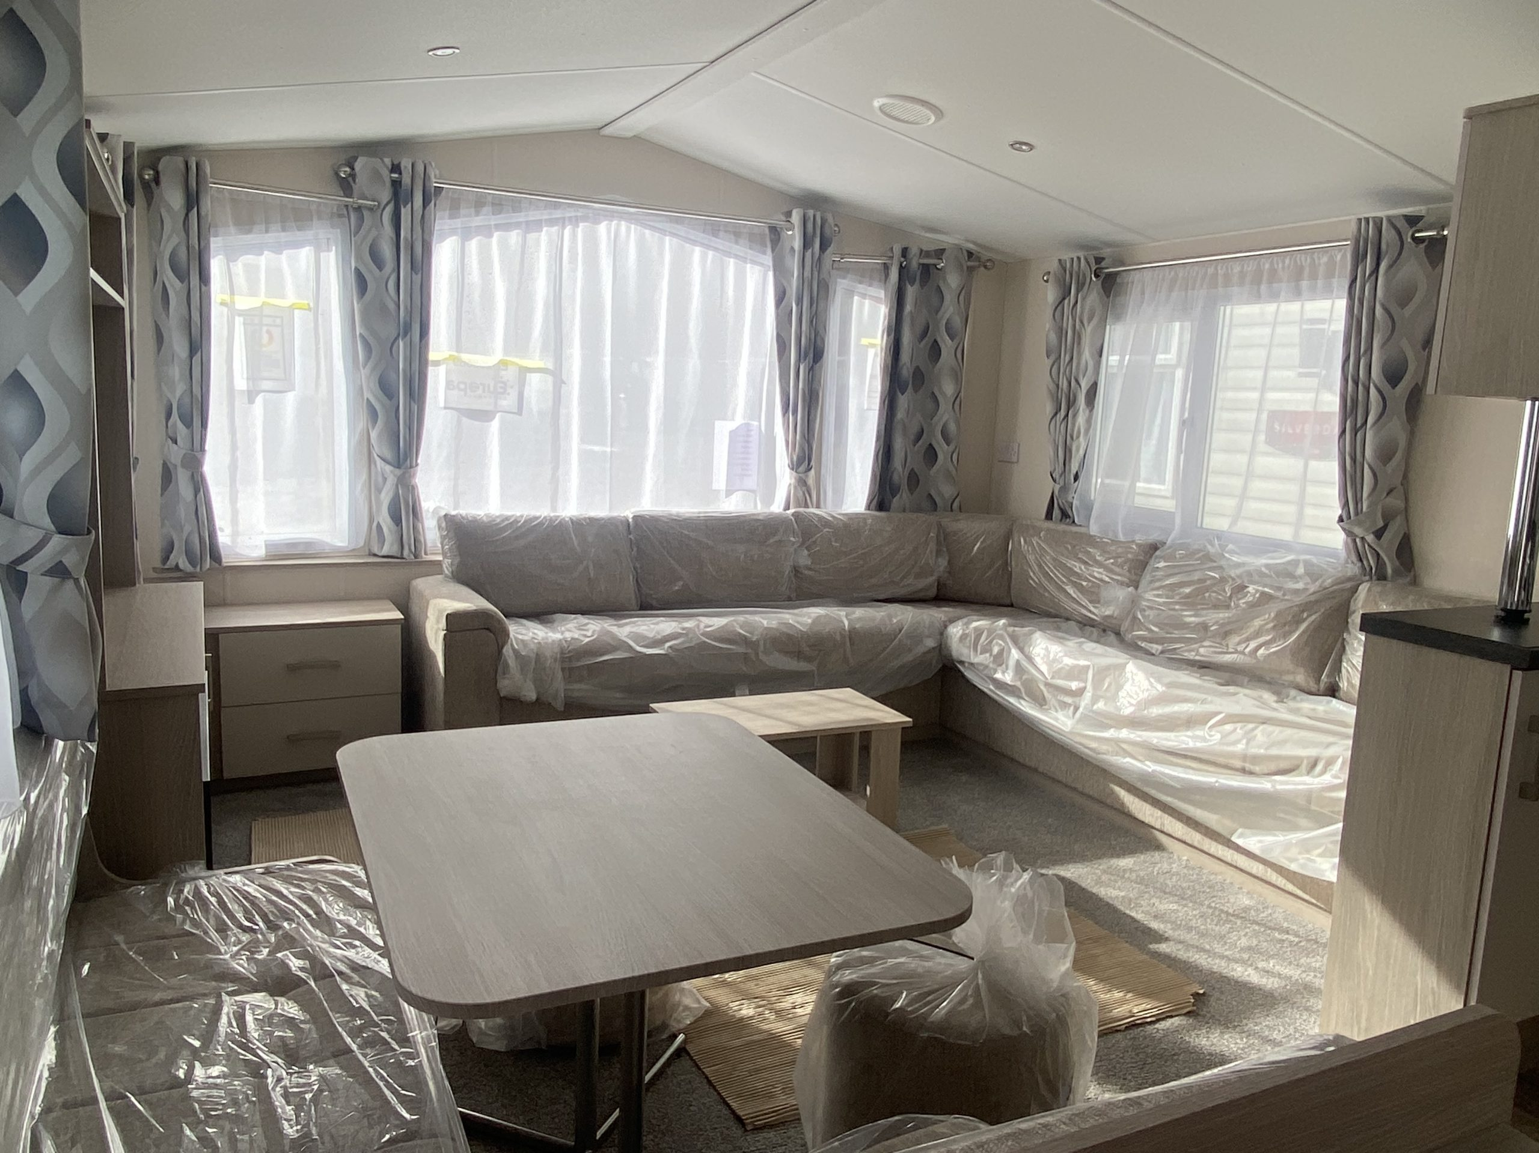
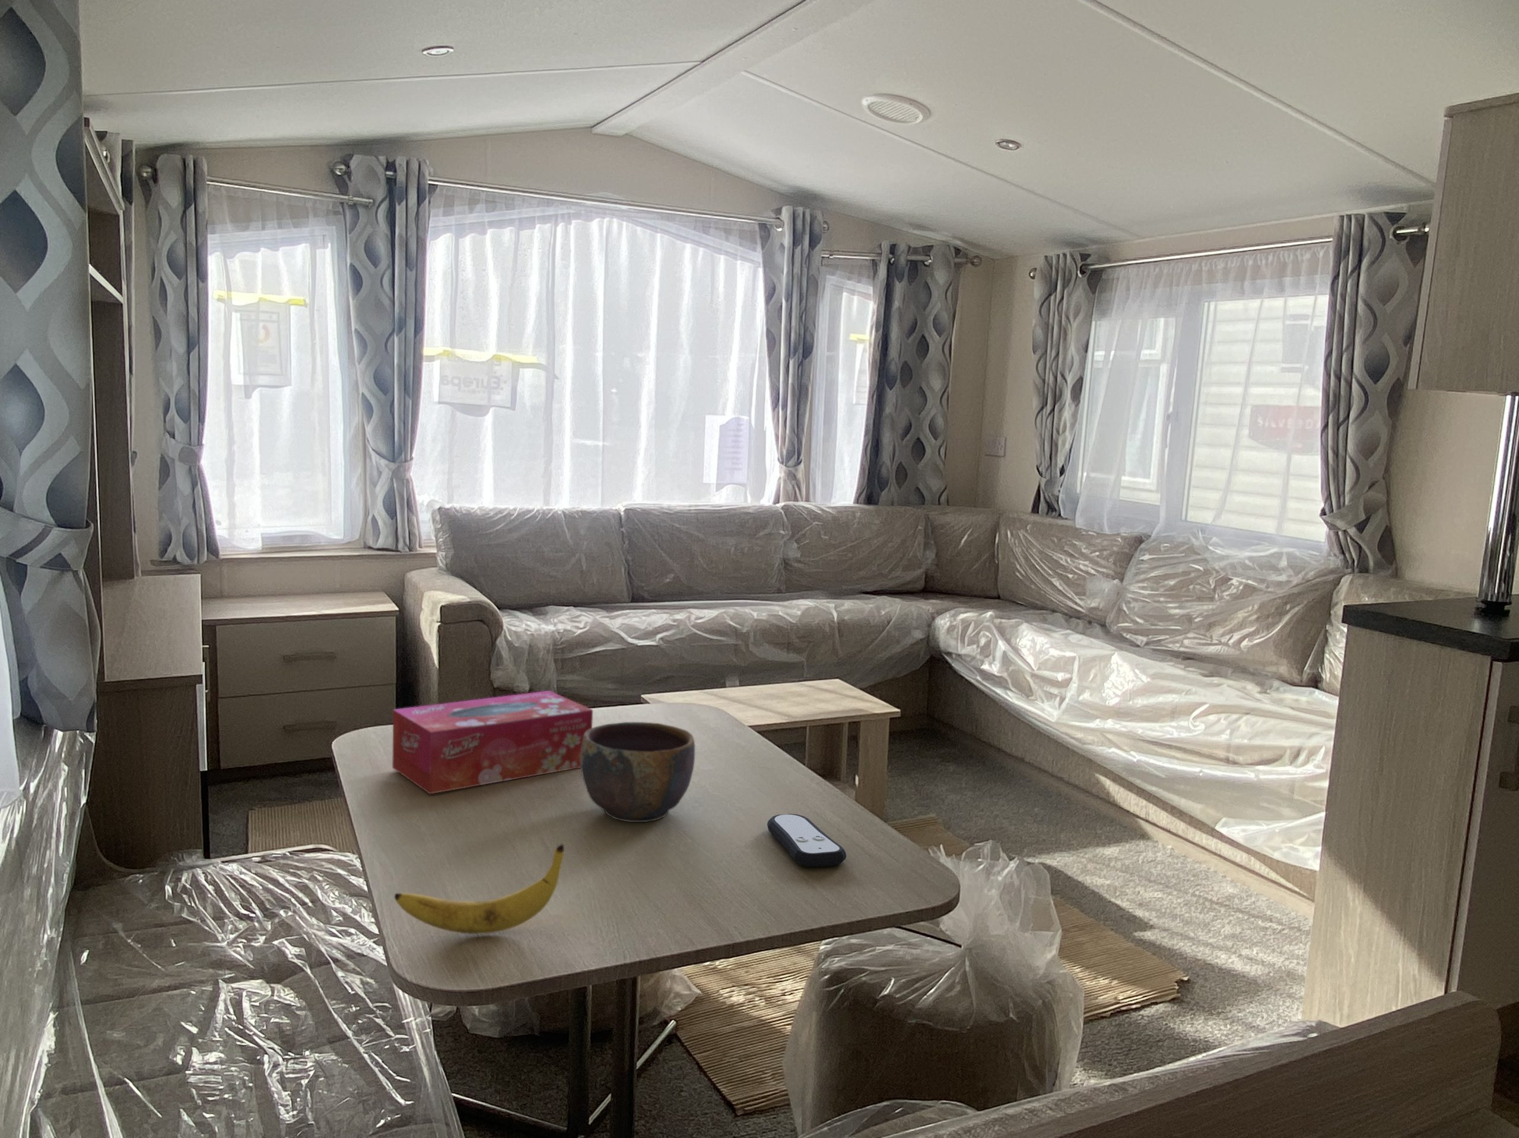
+ bowl (638, 773)
+ tissue box (494, 738)
+ remote control (804, 838)
+ banana (480, 901)
